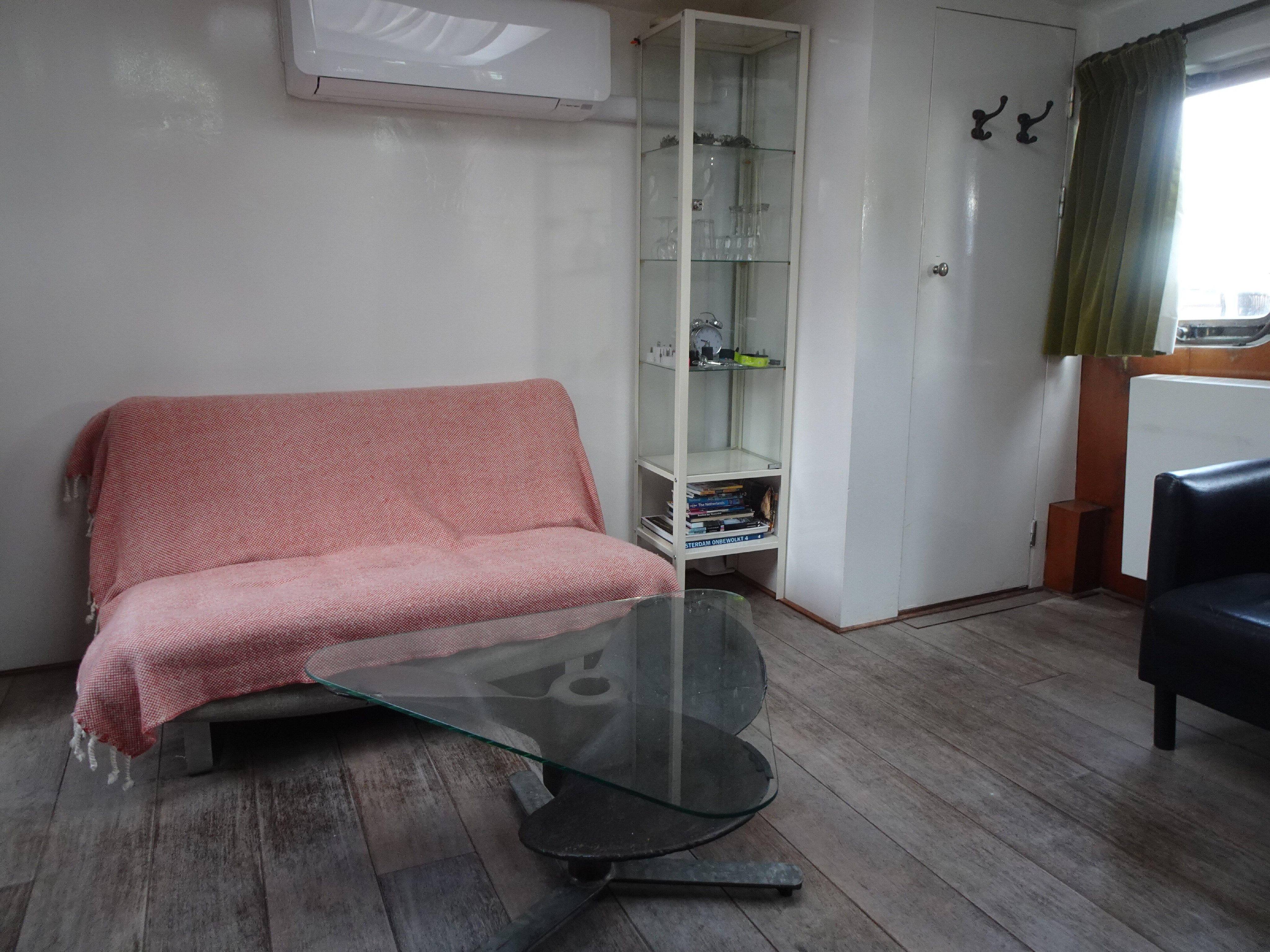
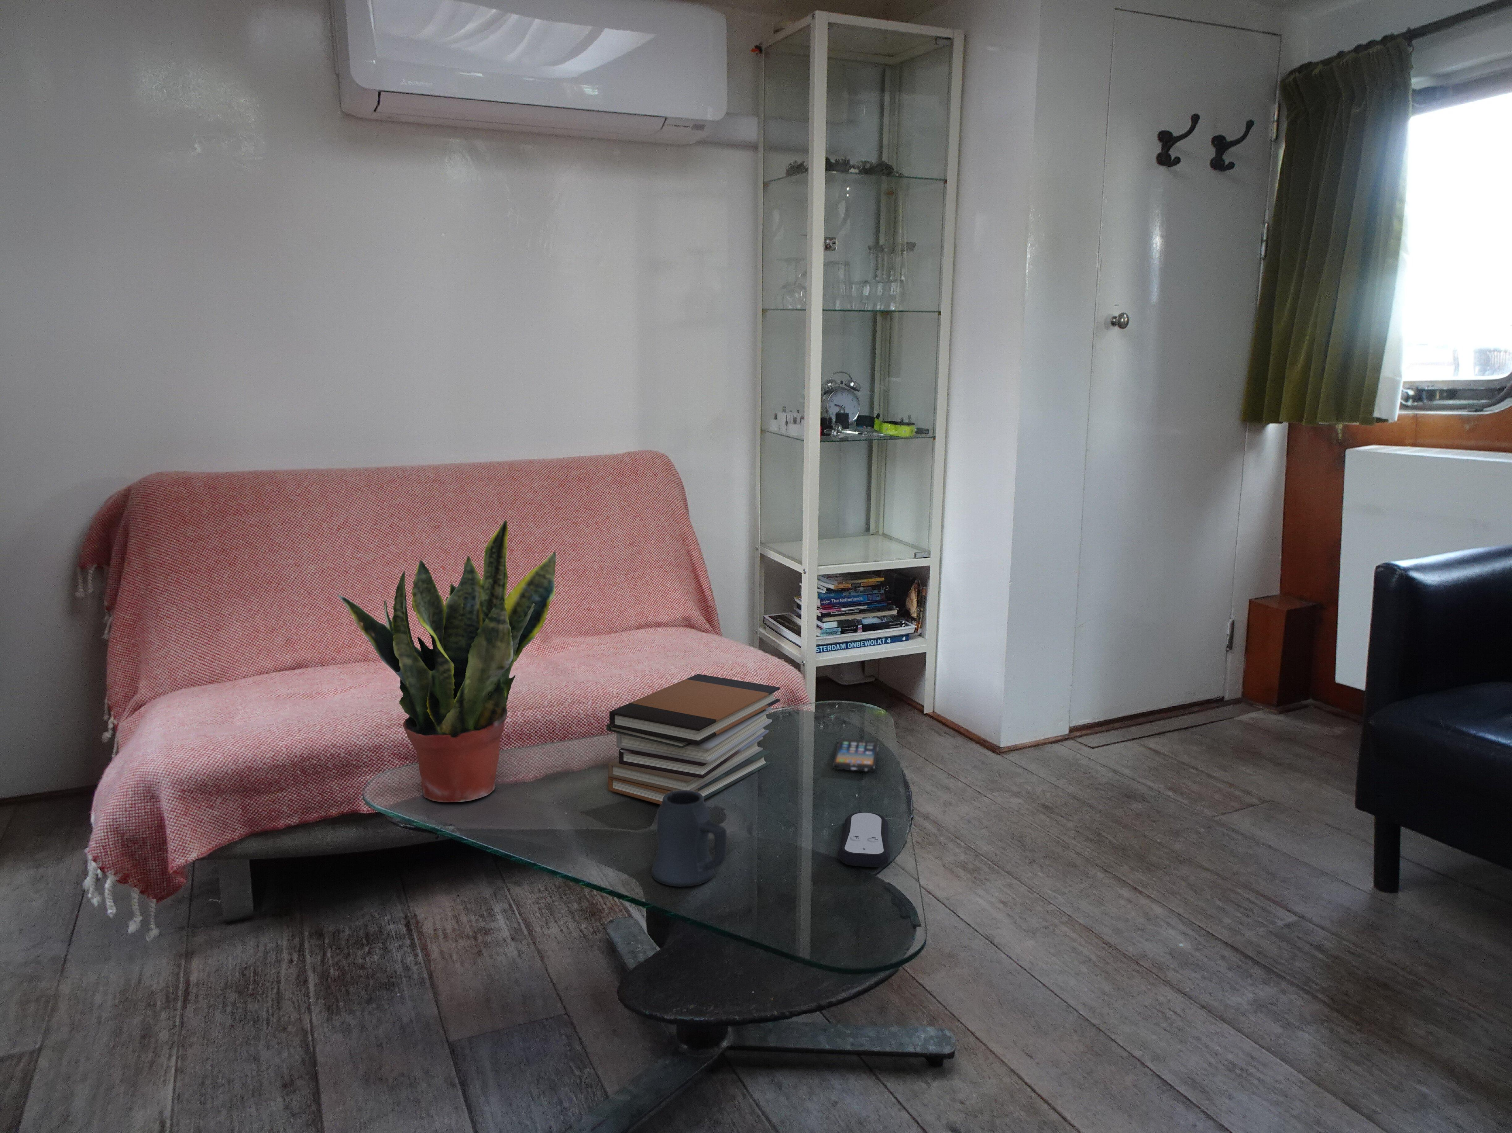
+ smartphone (856, 755)
+ potted plant (462, 651)
+ remote control (866, 838)
+ book stack (696, 737)
+ mug (691, 838)
